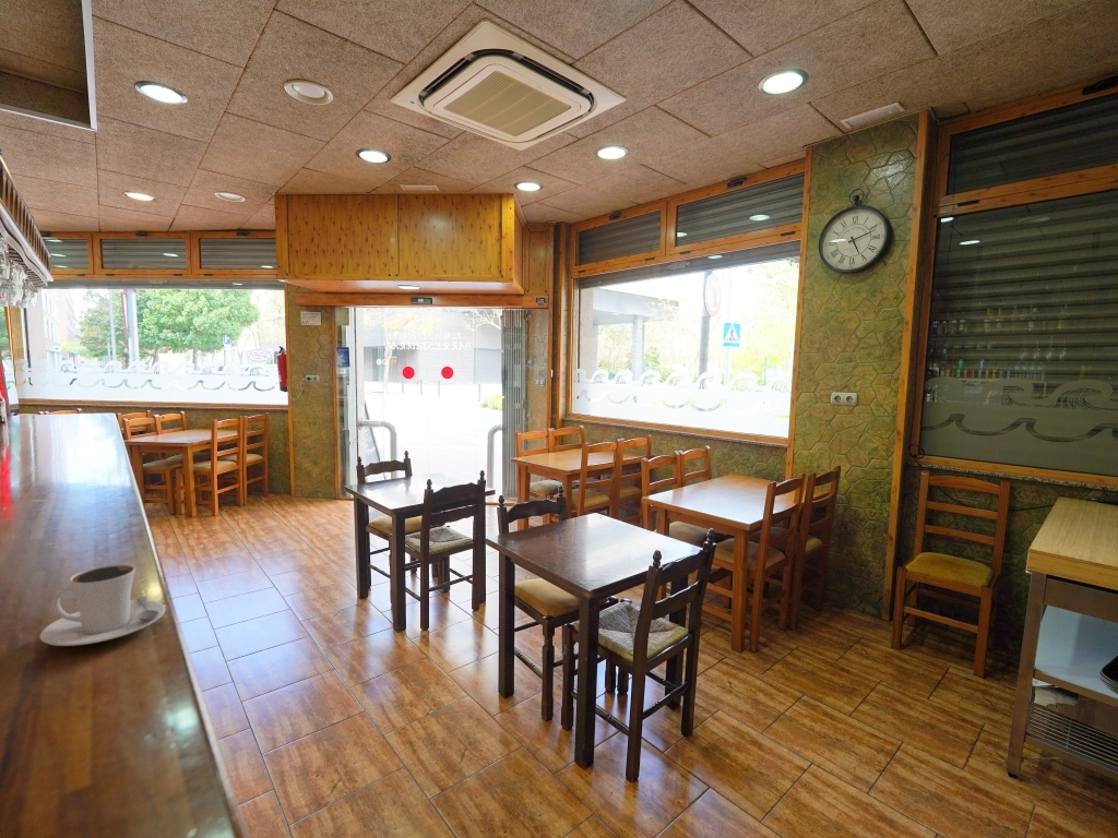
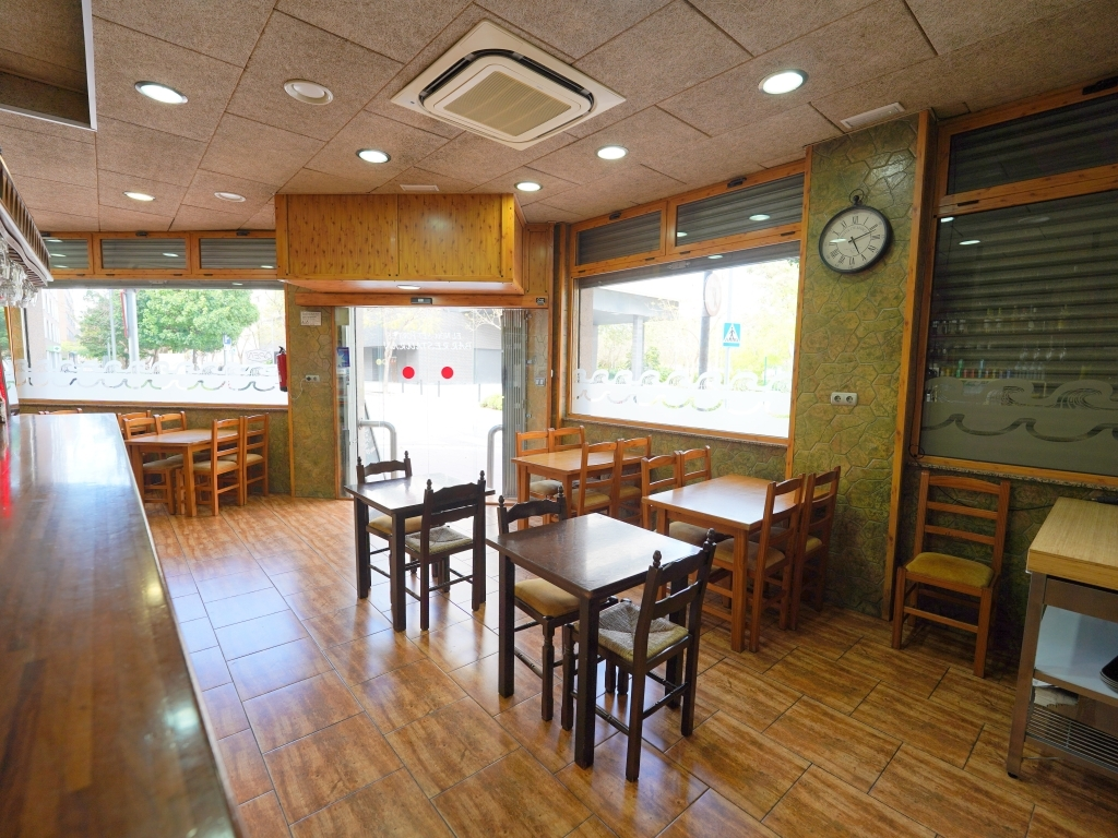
- cappuccino (105, 583)
